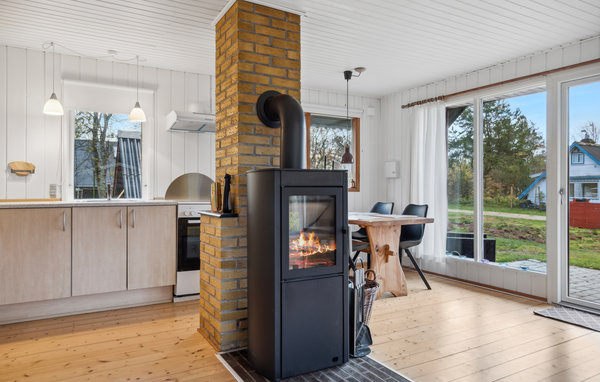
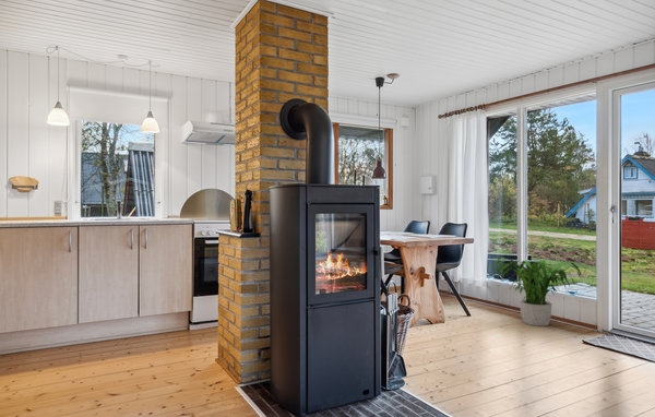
+ potted plant (537, 291)
